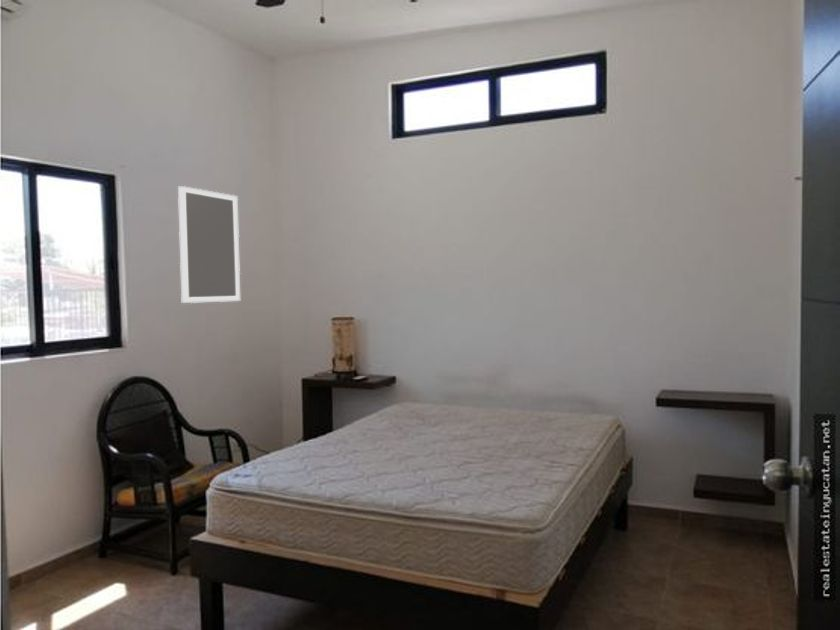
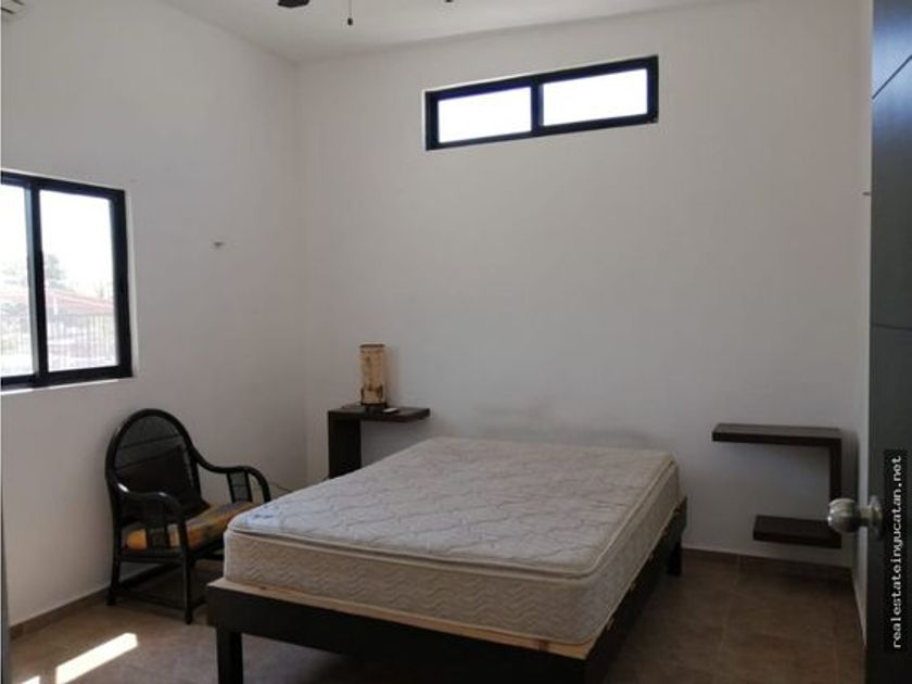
- home mirror (210, 246)
